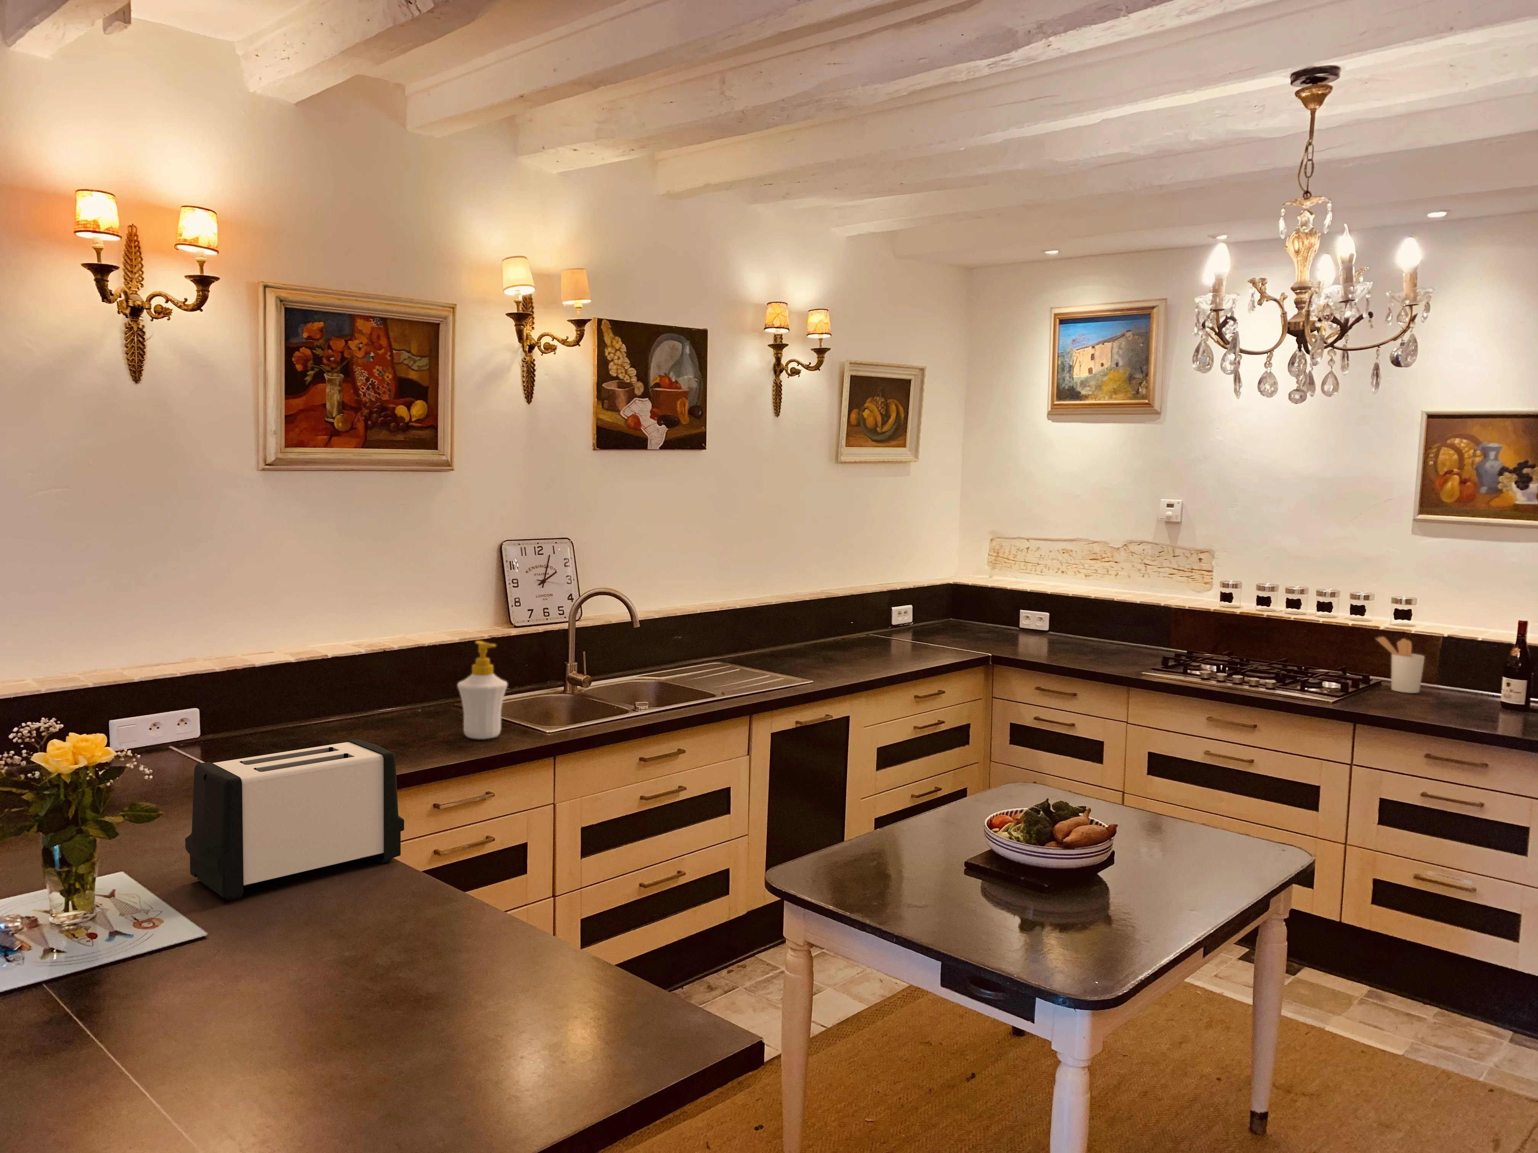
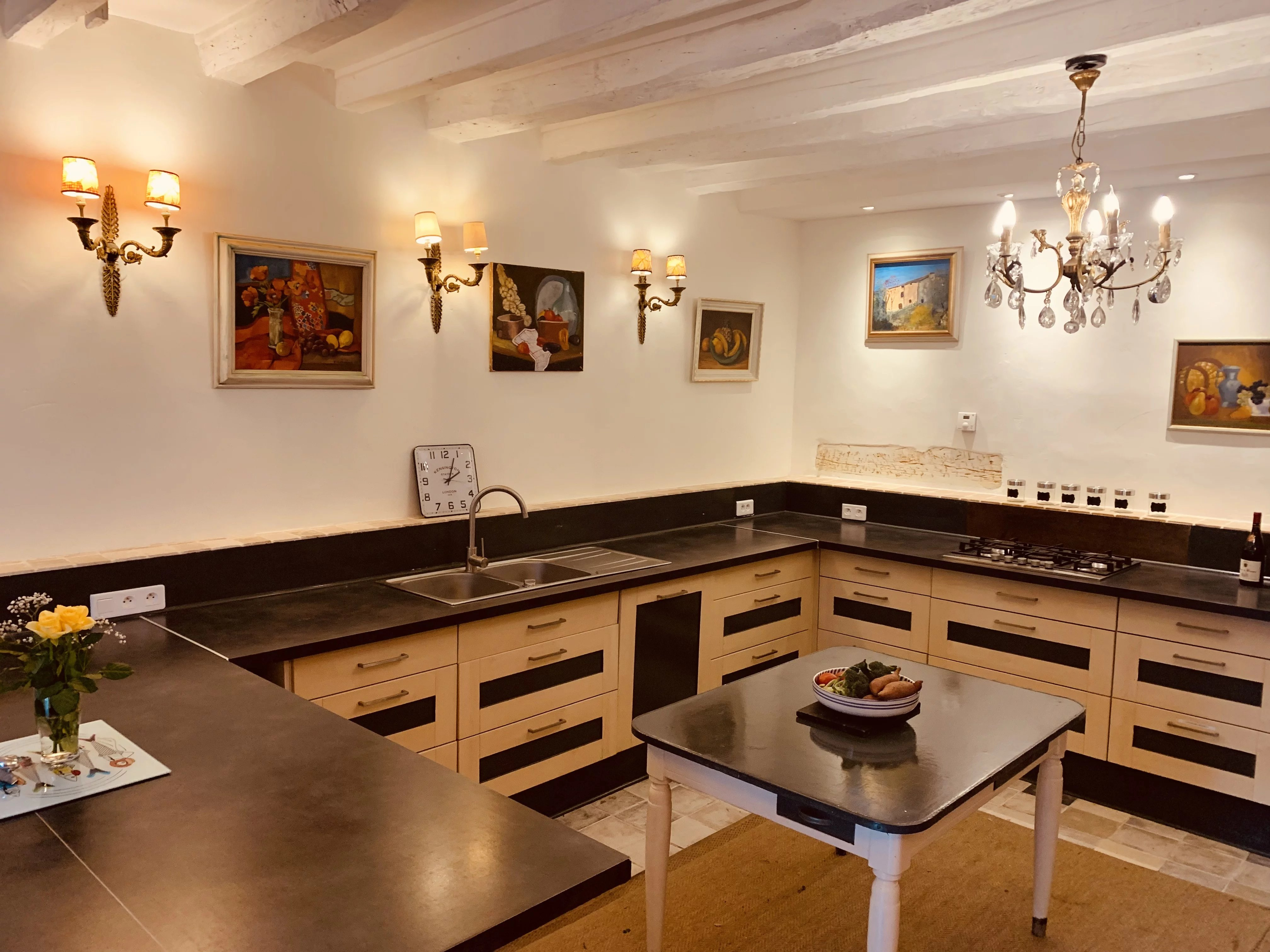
- utensil holder (1399, 662)
- toaster (300, 814)
- soap bottle (482, 689)
